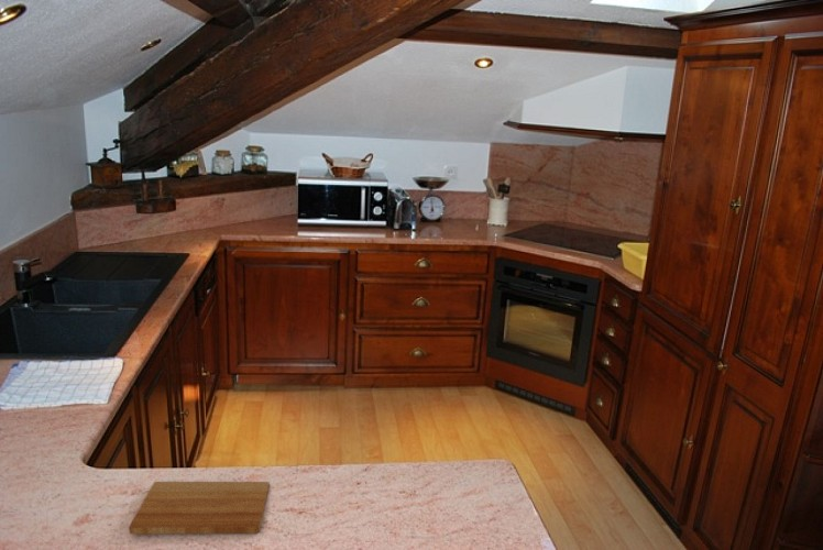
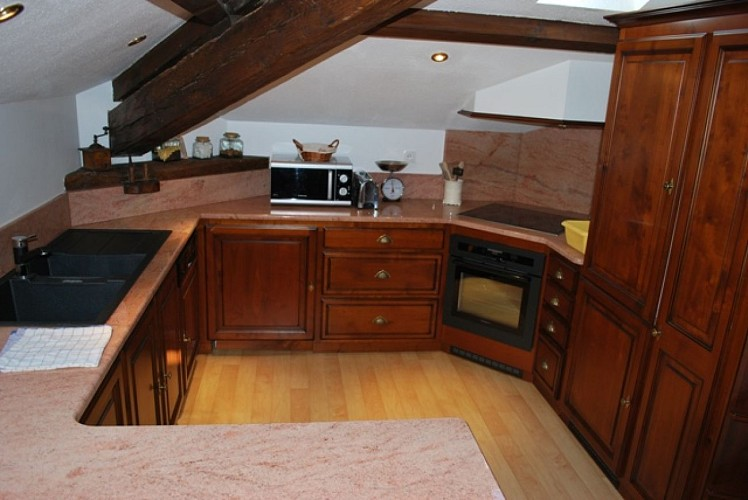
- cutting board (204, 506)
